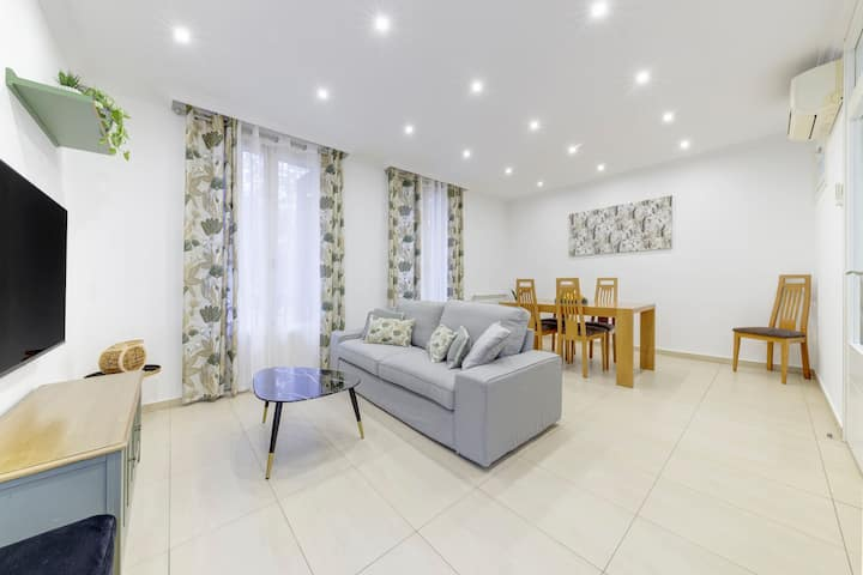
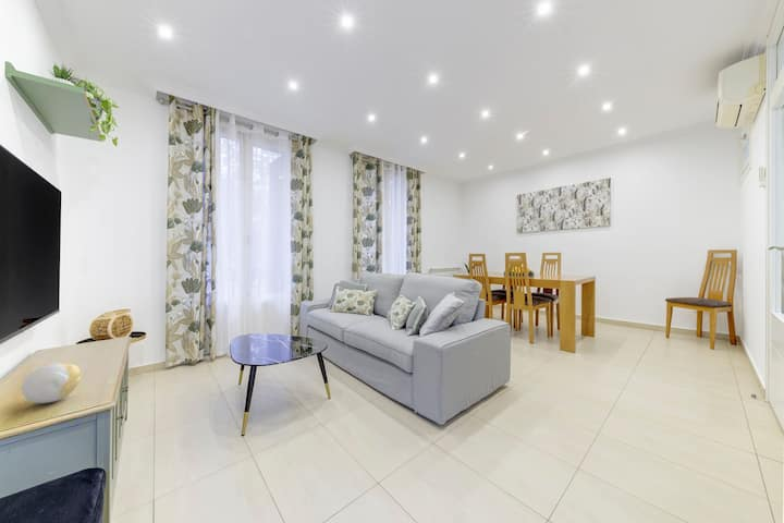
+ decorative ball (52, 382)
